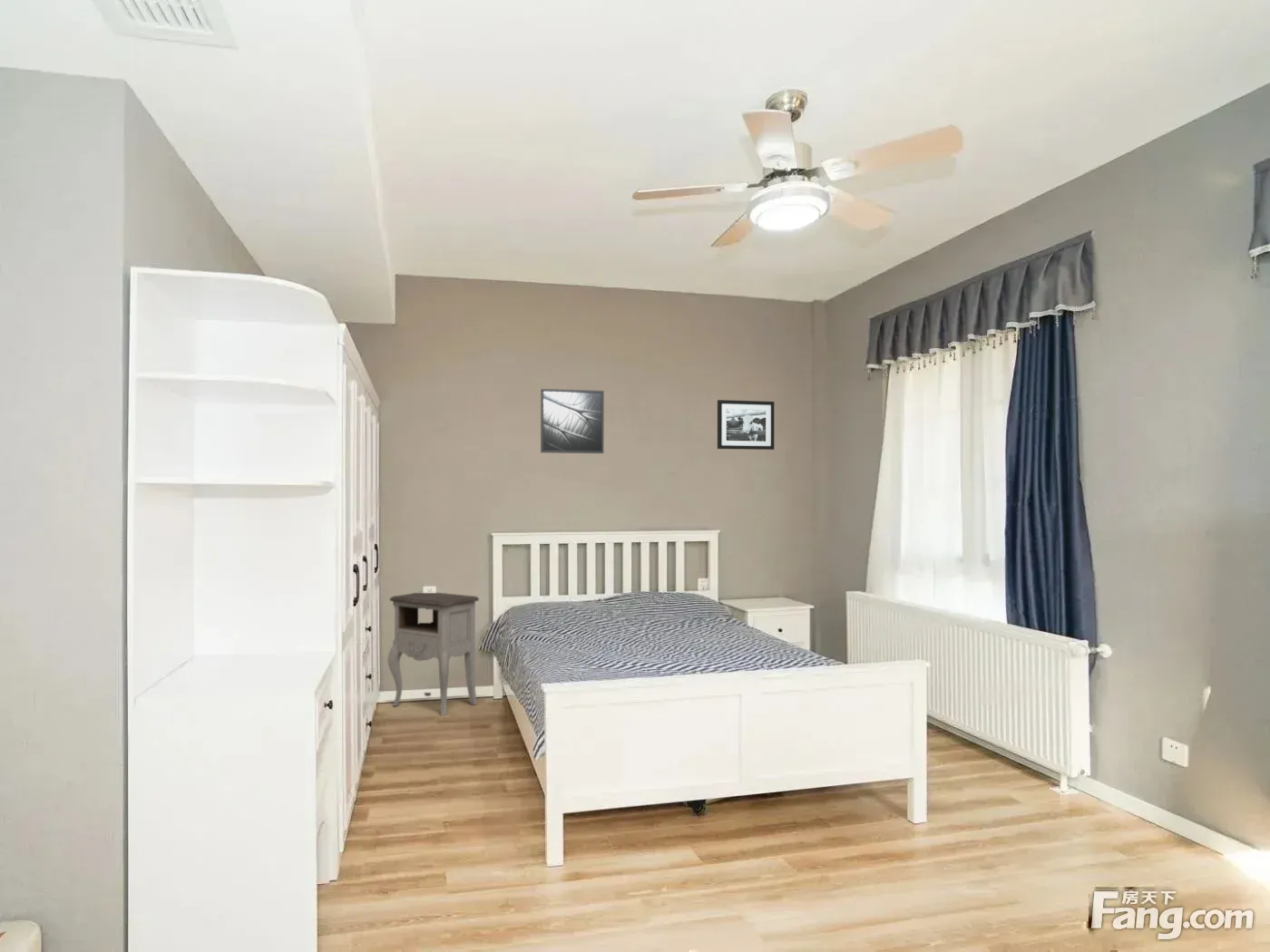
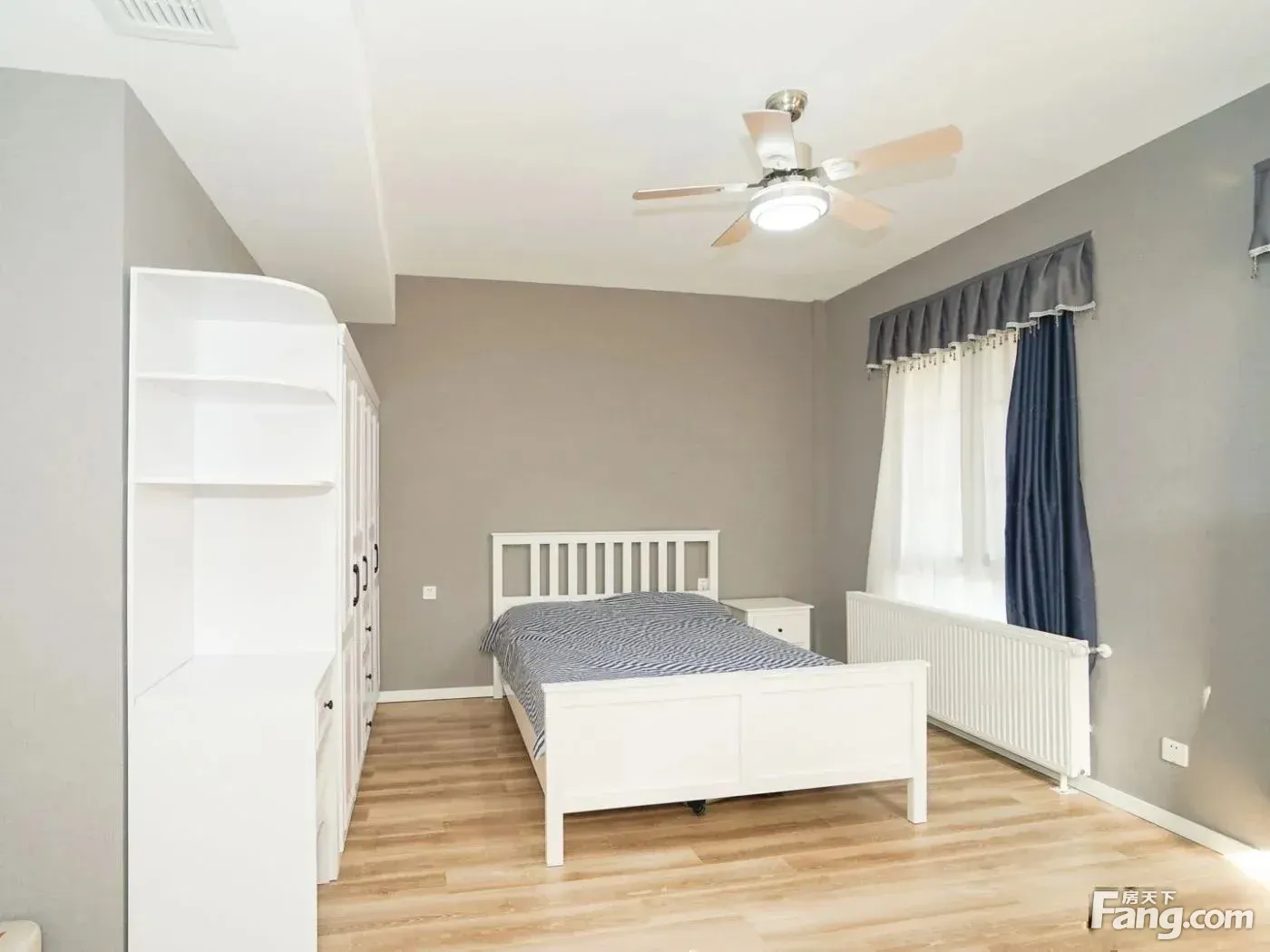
- picture frame (746, 424)
- nightstand (433, 651)
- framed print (572, 421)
